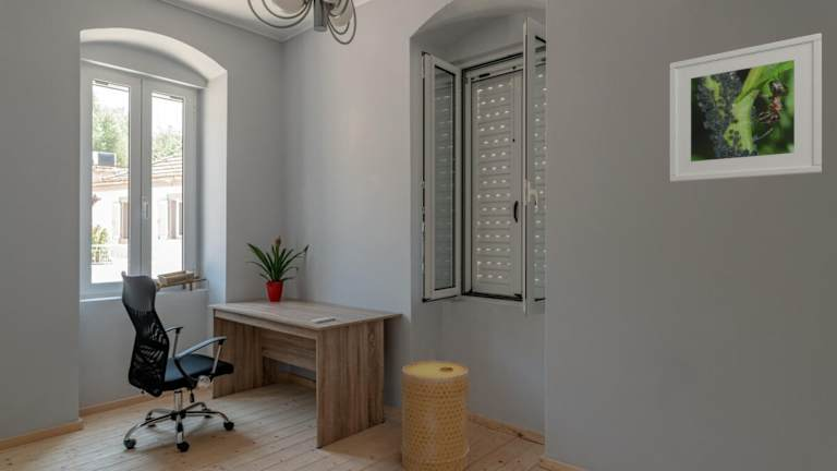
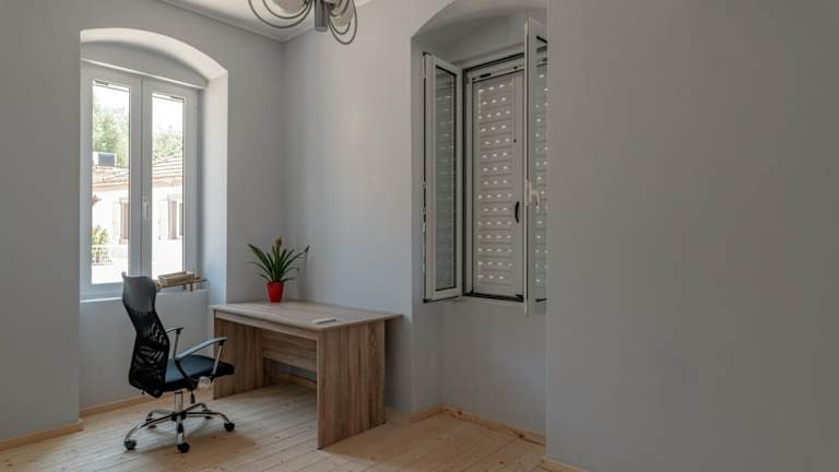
- basket (435, 414)
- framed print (739, 113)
